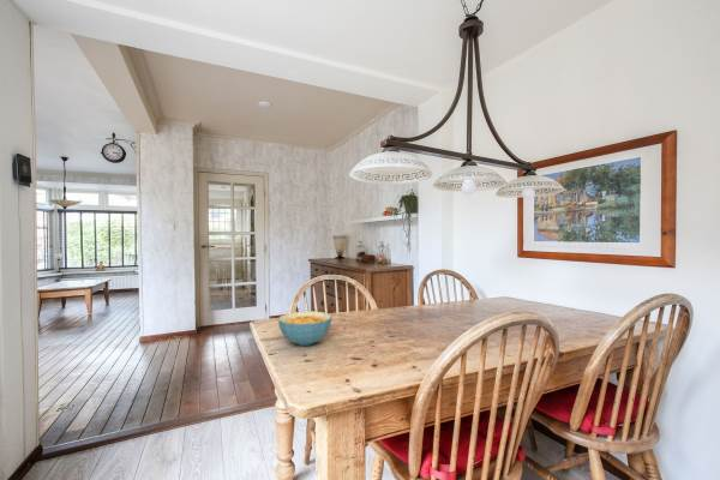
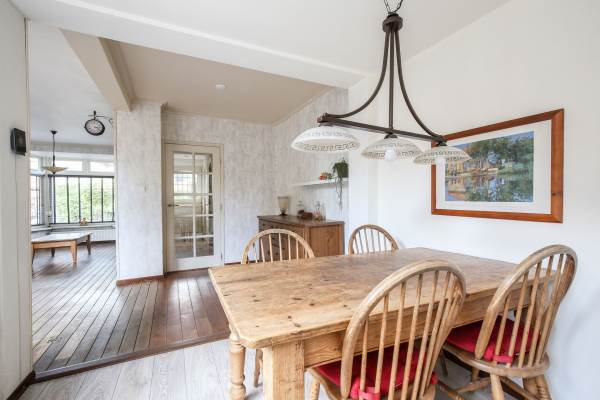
- cereal bowl (305, 330)
